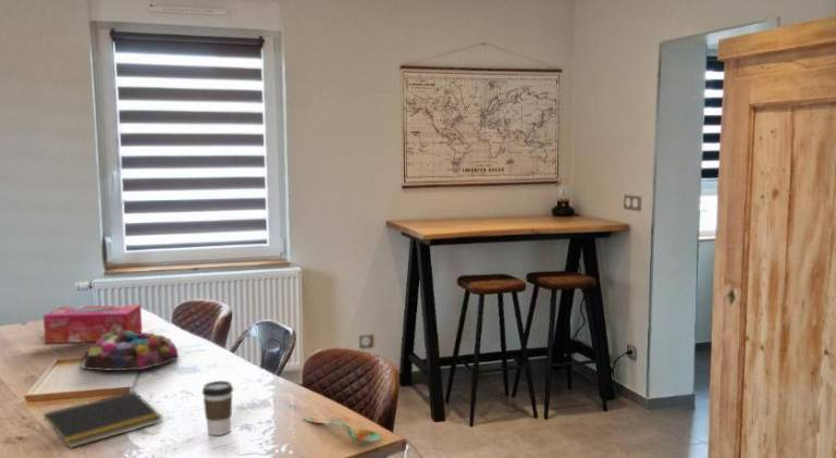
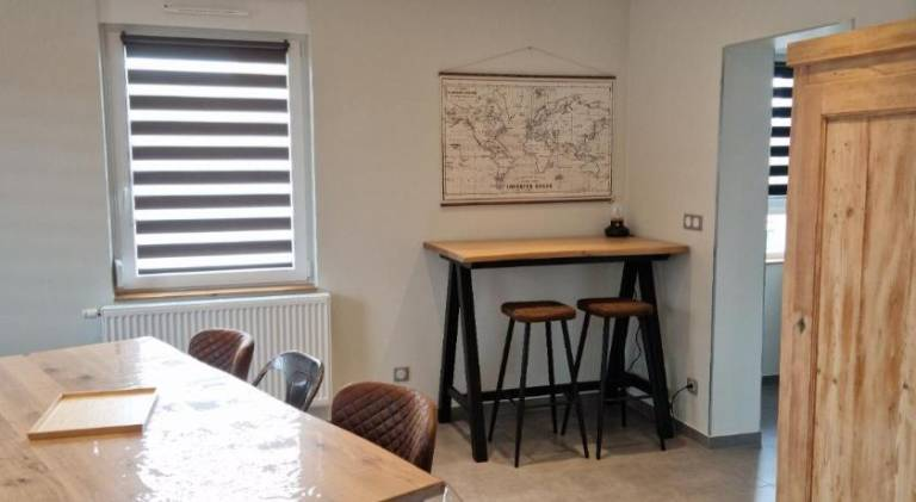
- spoon (340, 425)
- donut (128, 347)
- notepad (104, 417)
- coffee cup (218, 408)
- tissue box (94, 323)
